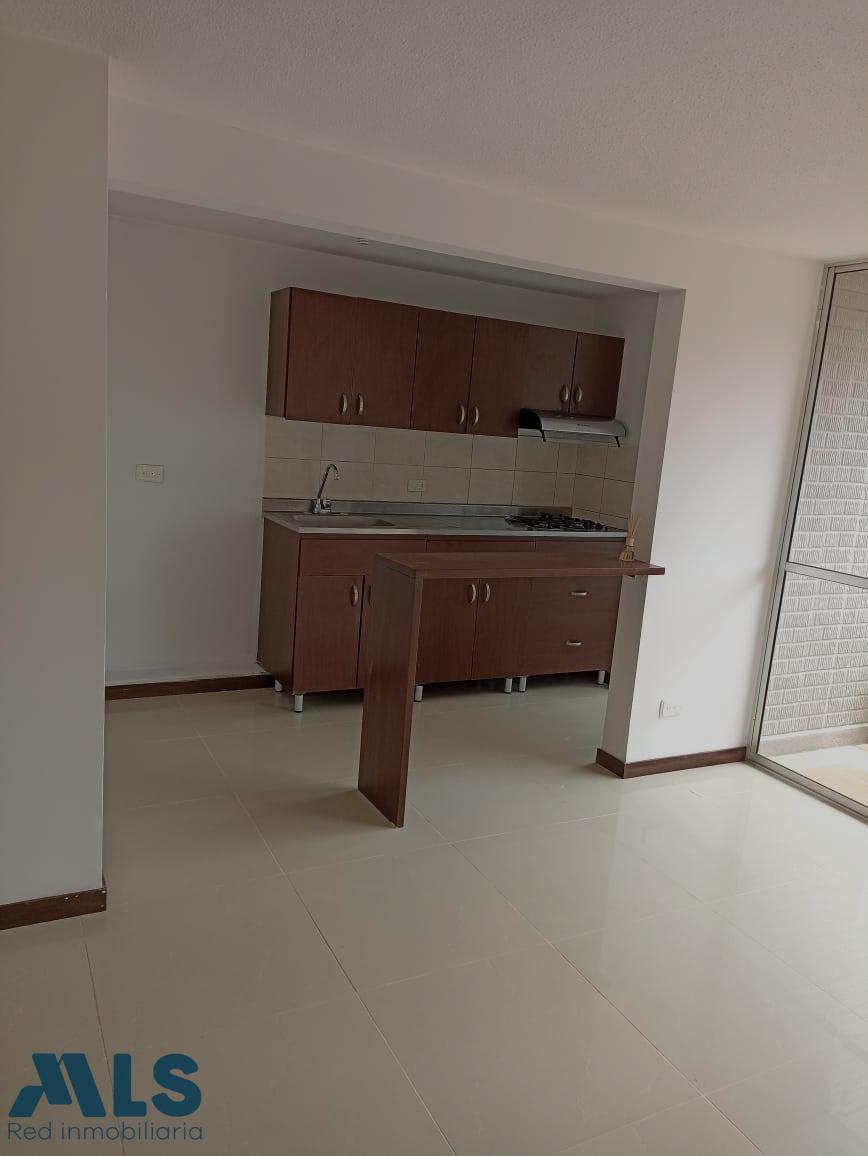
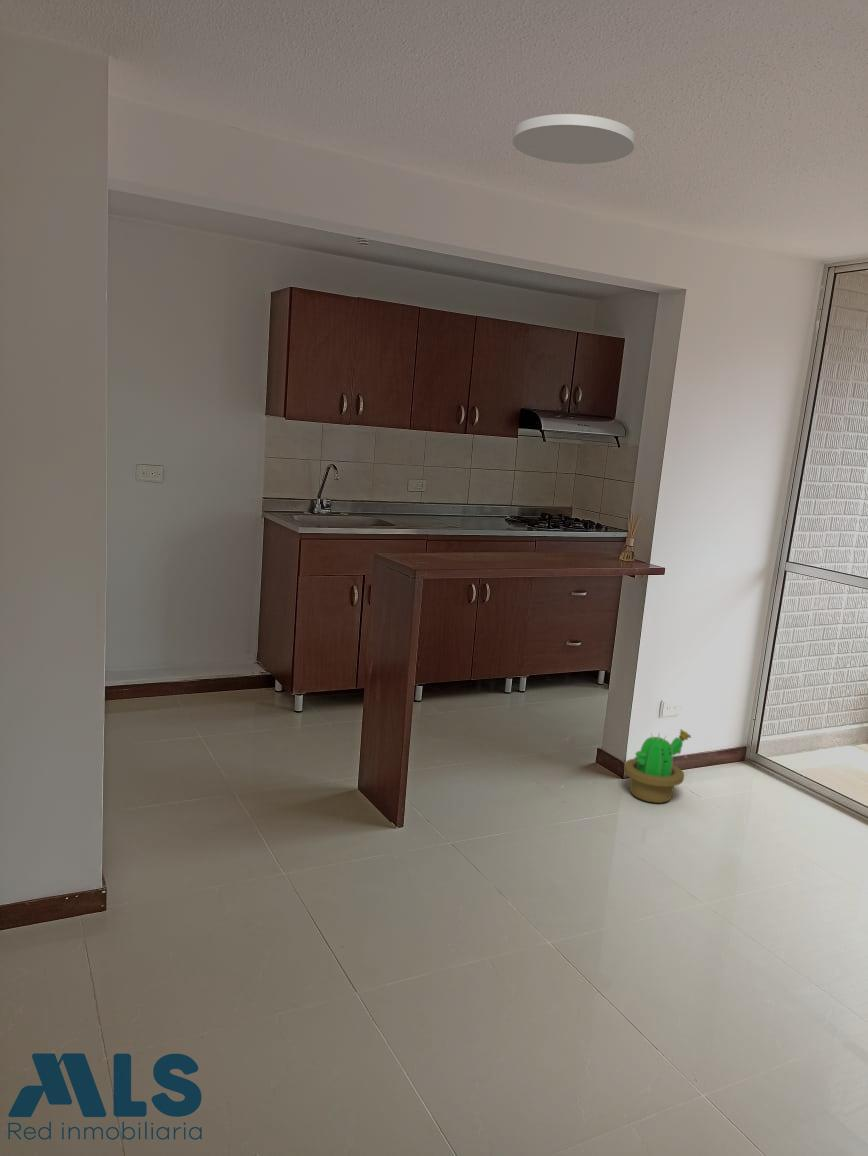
+ decorative plant (659, 763)
+ ceiling light (573, 140)
